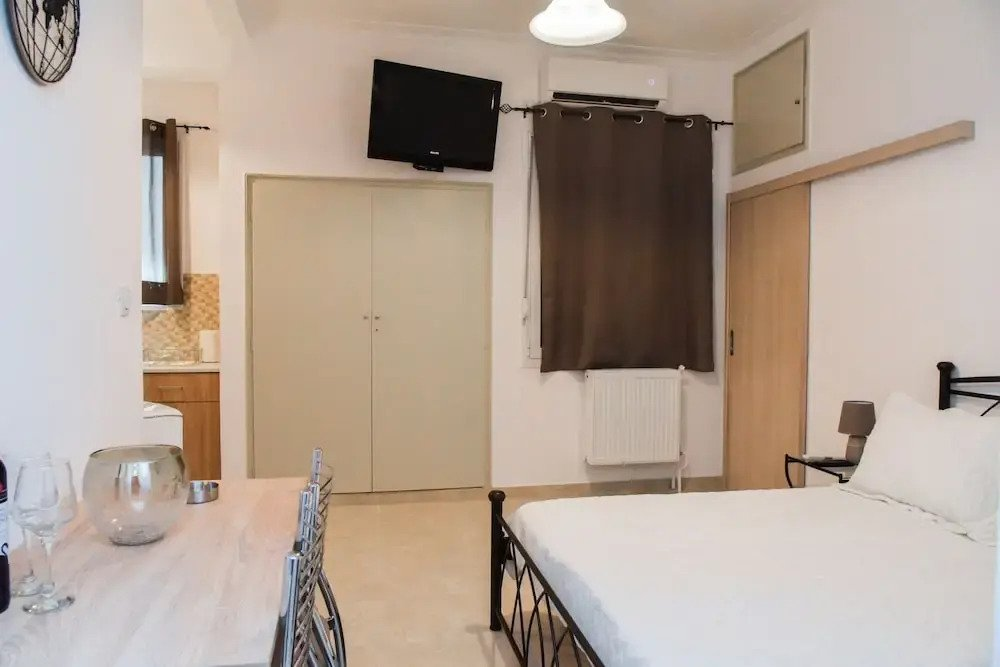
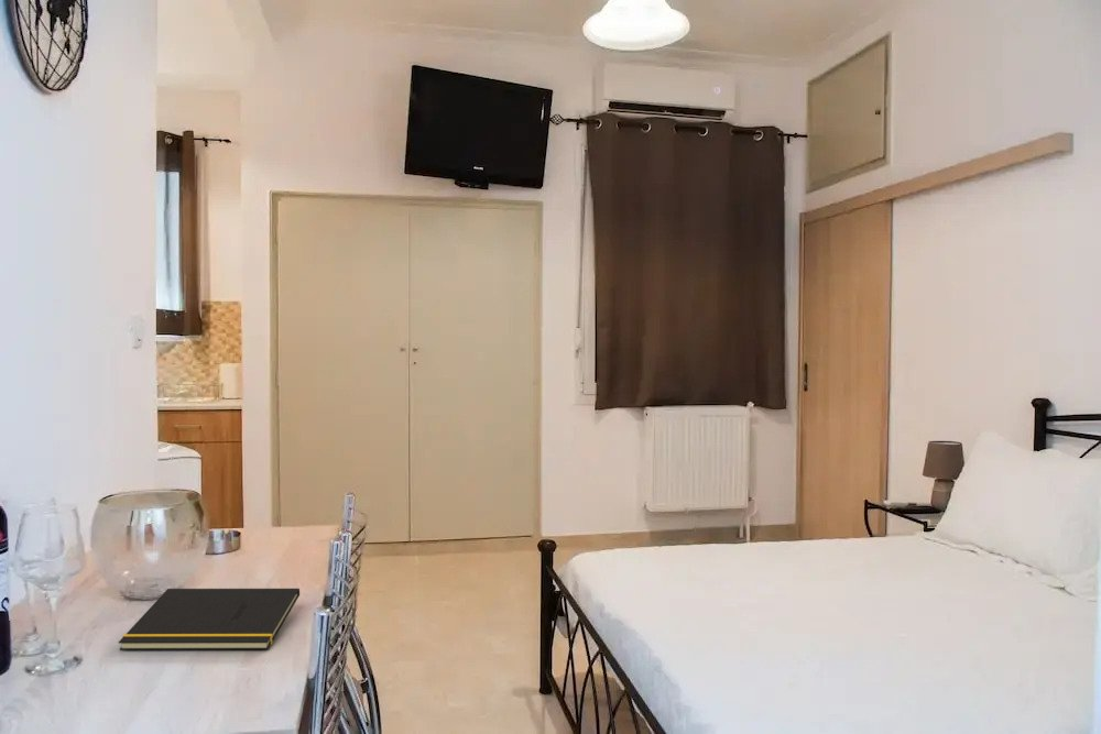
+ notepad (215, 616)
